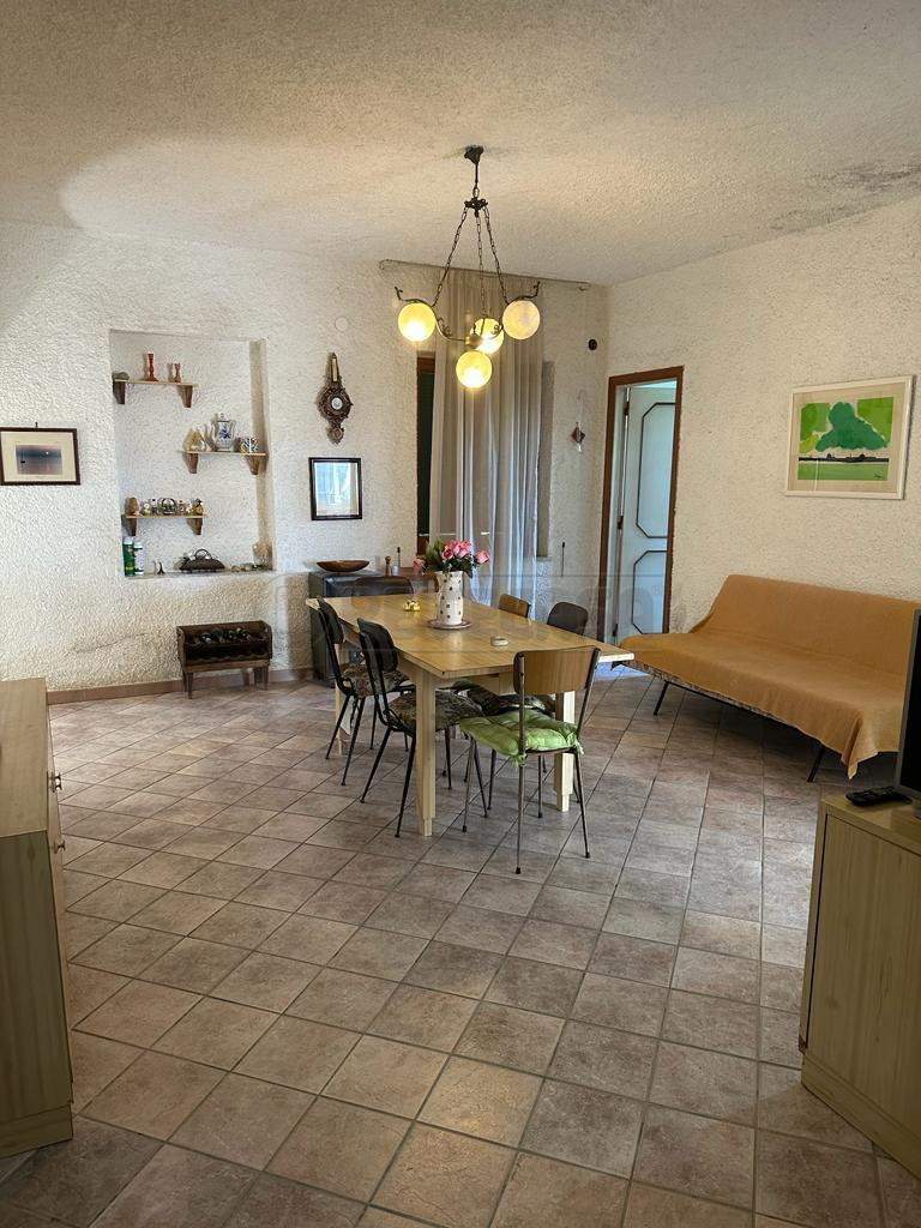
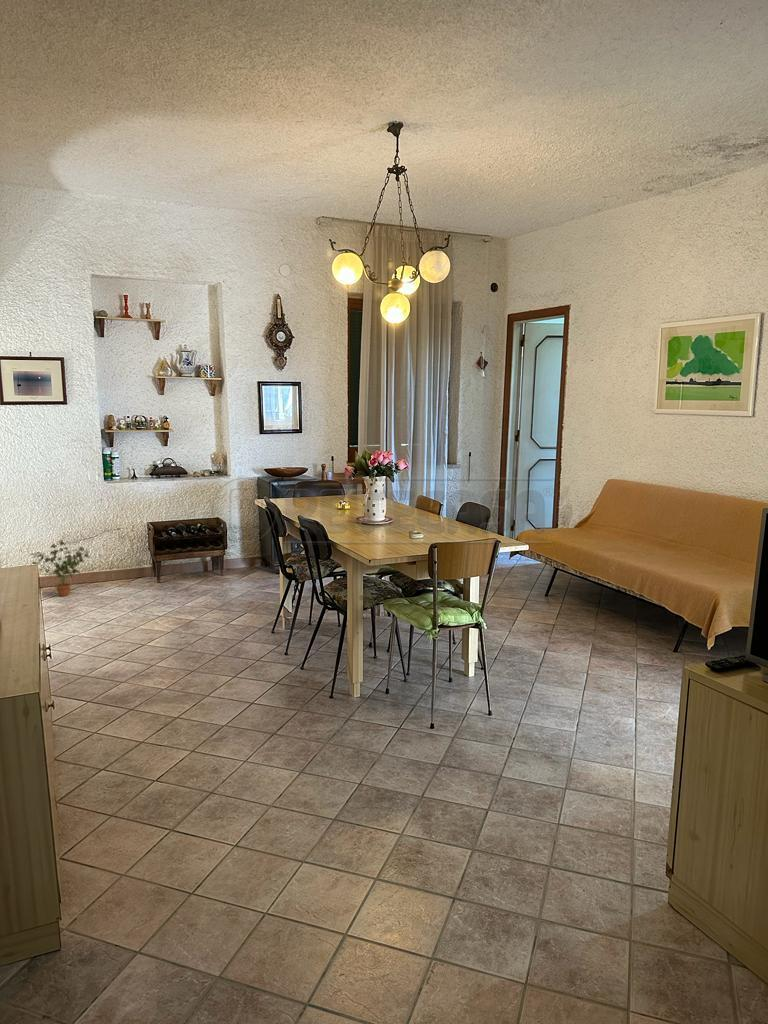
+ potted plant (61, 568)
